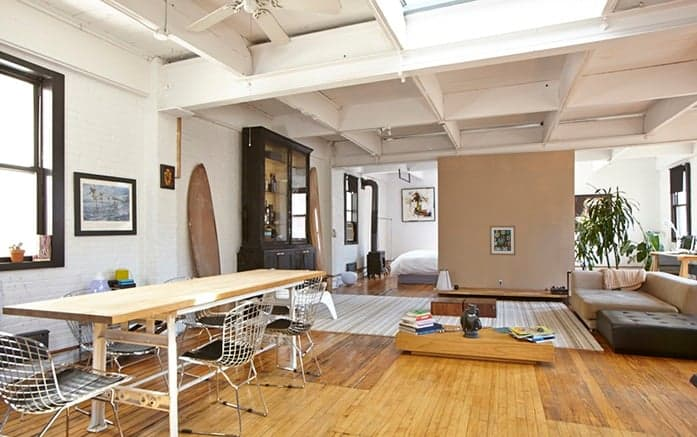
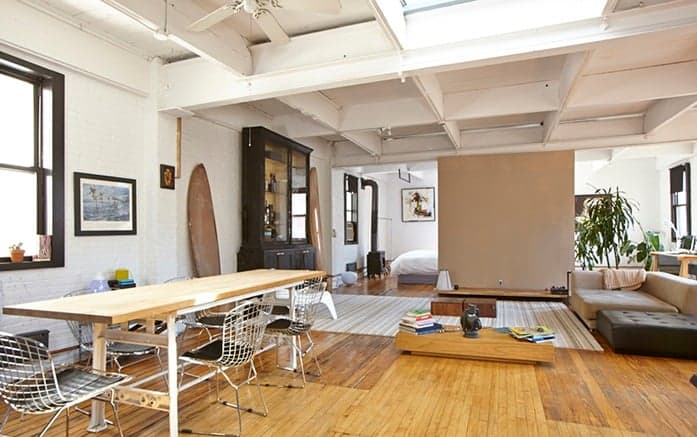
- wall art (502, 240)
